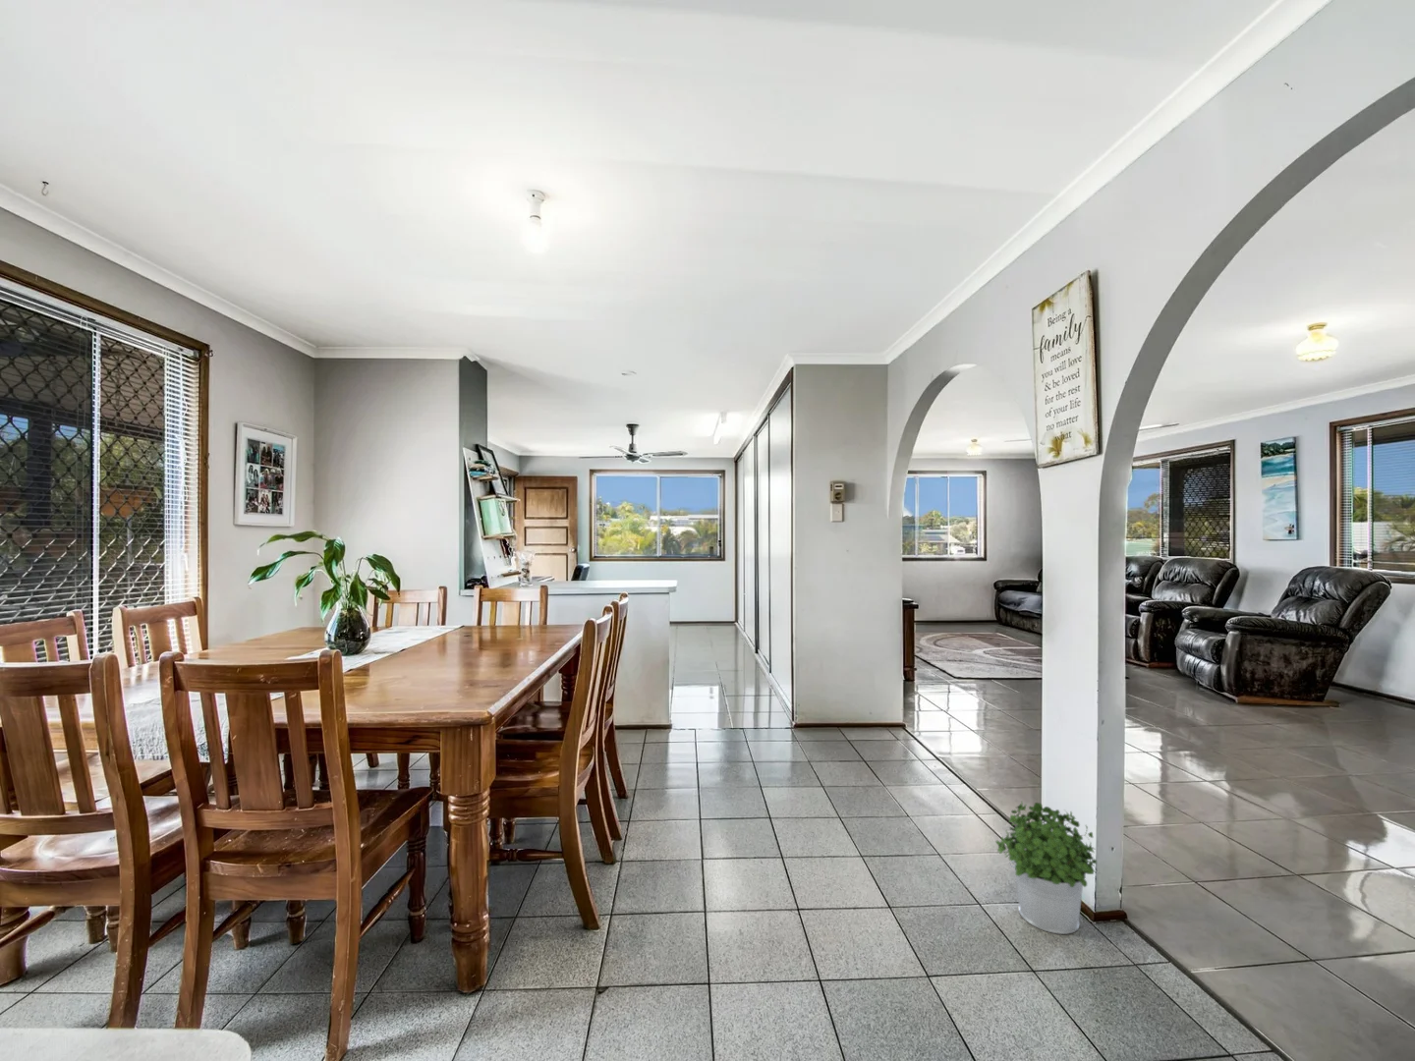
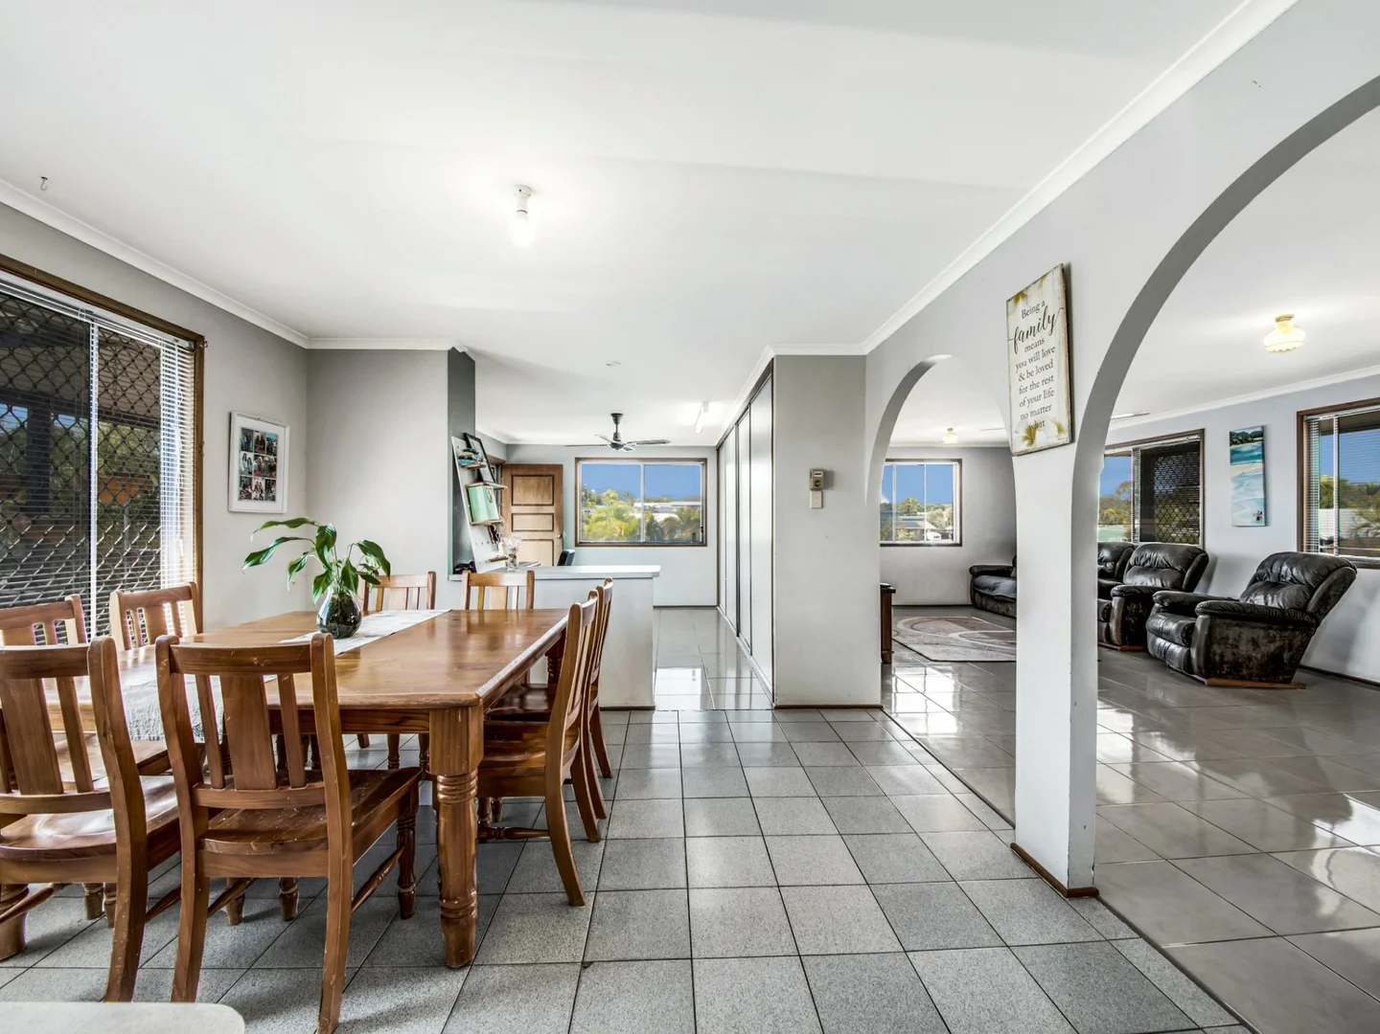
- potted plant (1042, 860)
